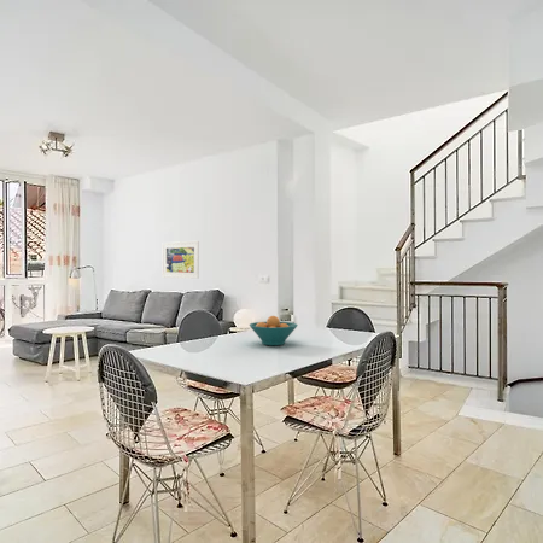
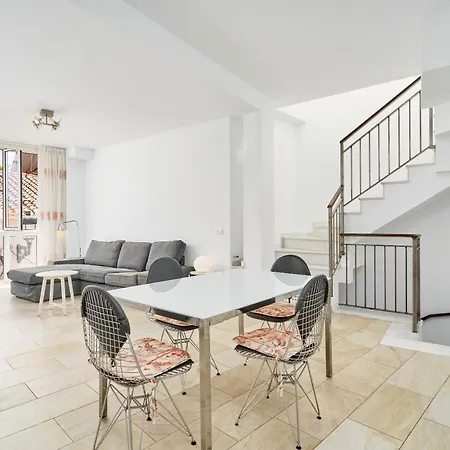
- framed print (180, 259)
- fruit bowl (273, 329)
